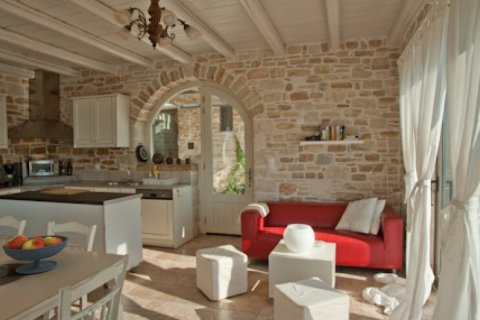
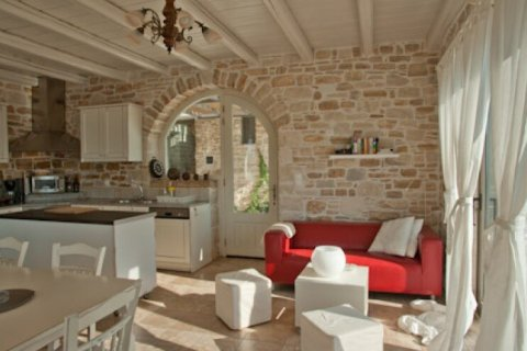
- fruit bowl (37, 250)
